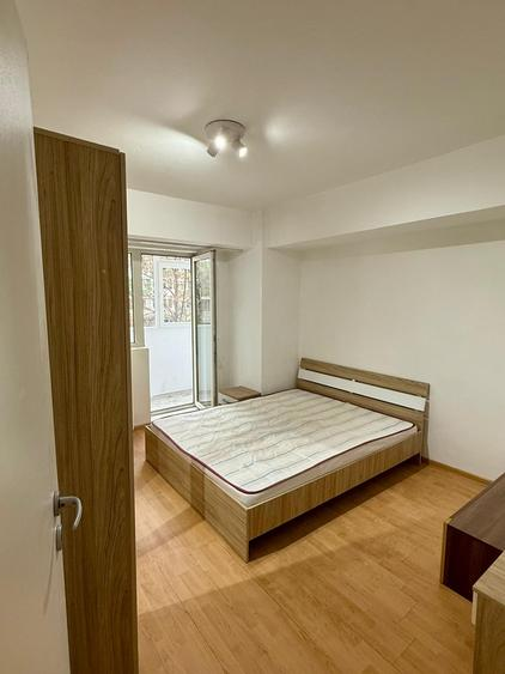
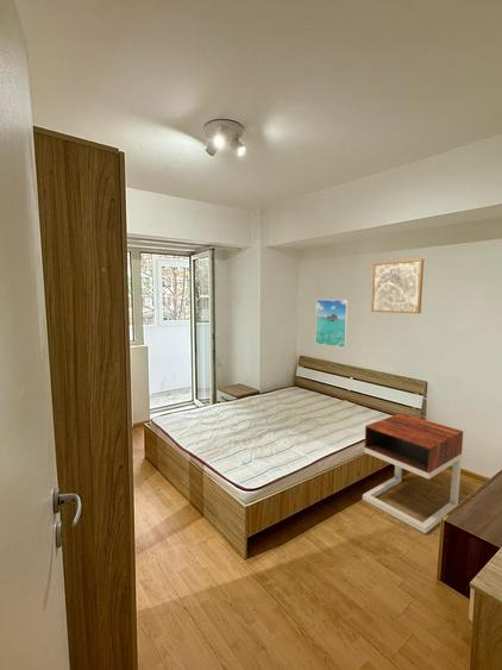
+ nightstand (410, 465)
+ wall art (395, 287)
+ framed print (331, 323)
